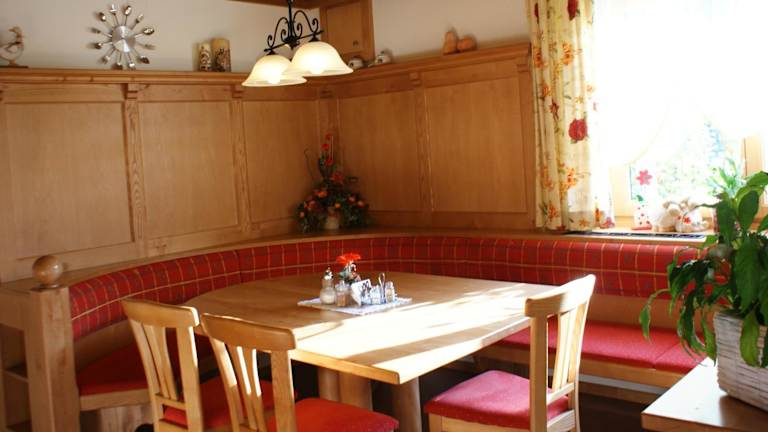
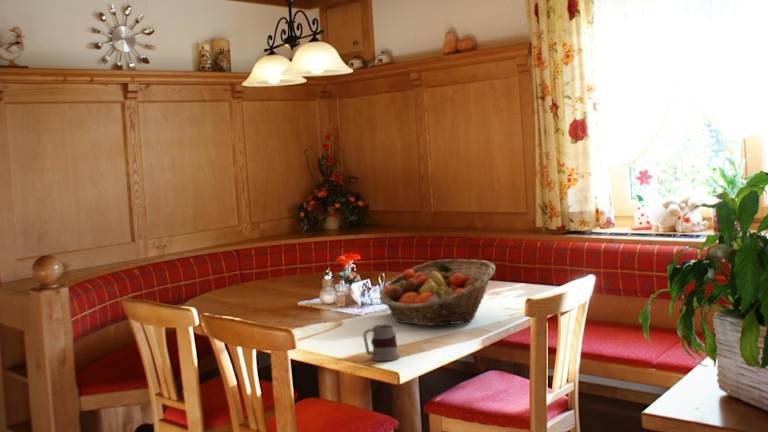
+ fruit basket (436, 291)
+ mug (380, 342)
